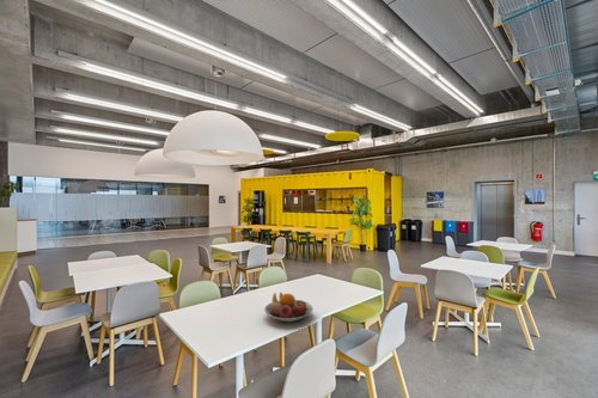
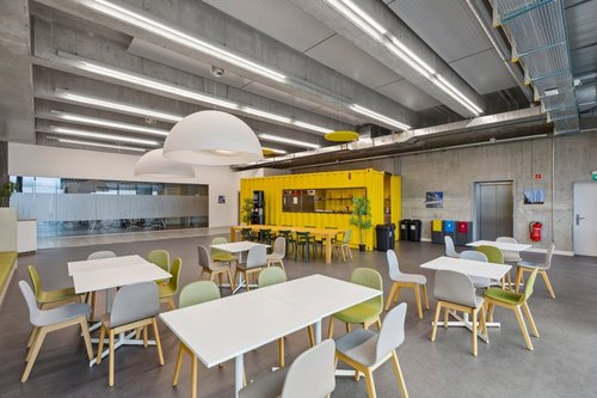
- fruit bowl (288, 306)
